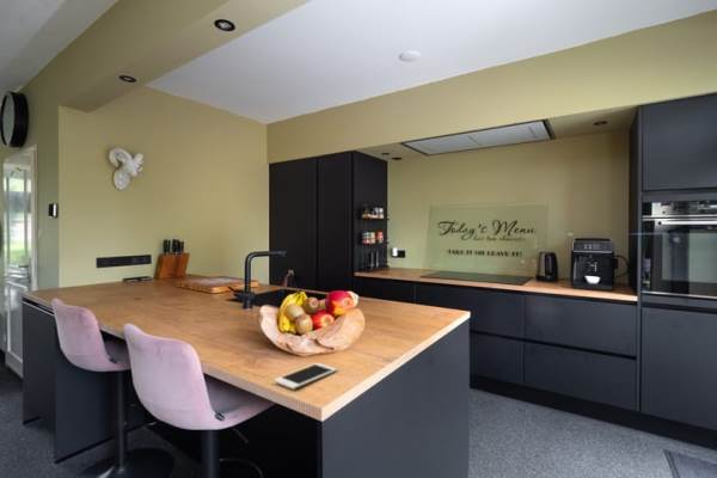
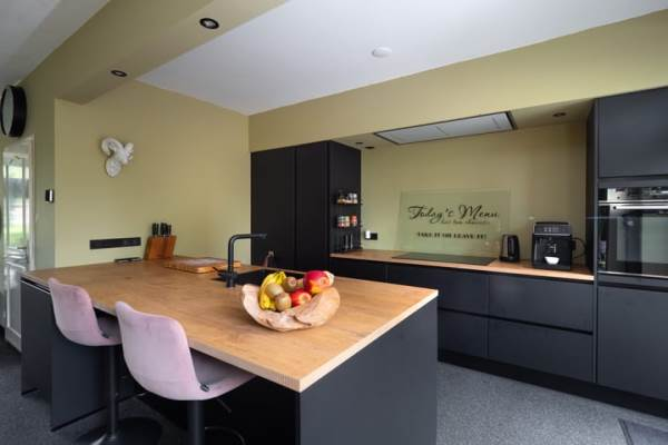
- cell phone (306, 374)
